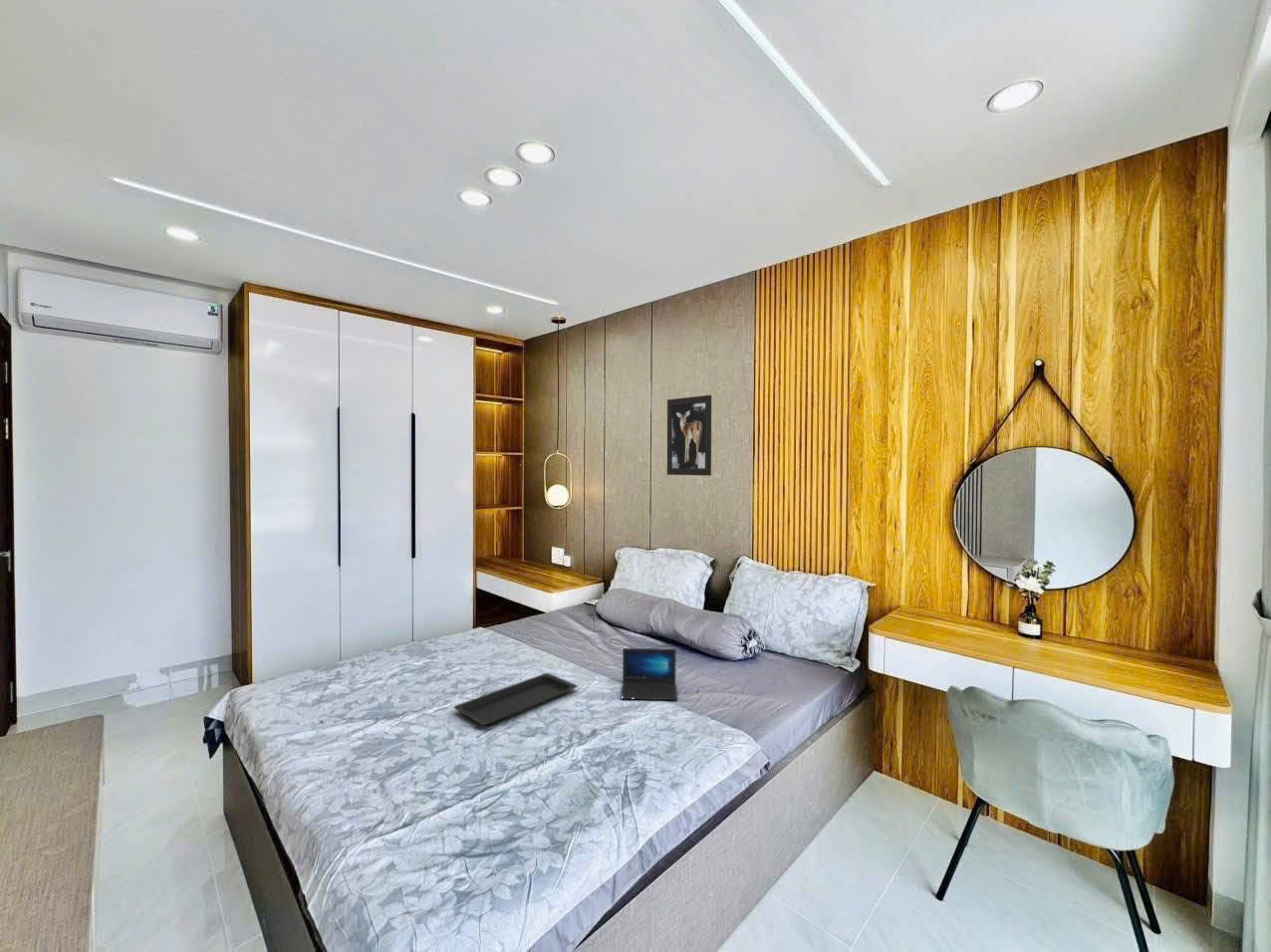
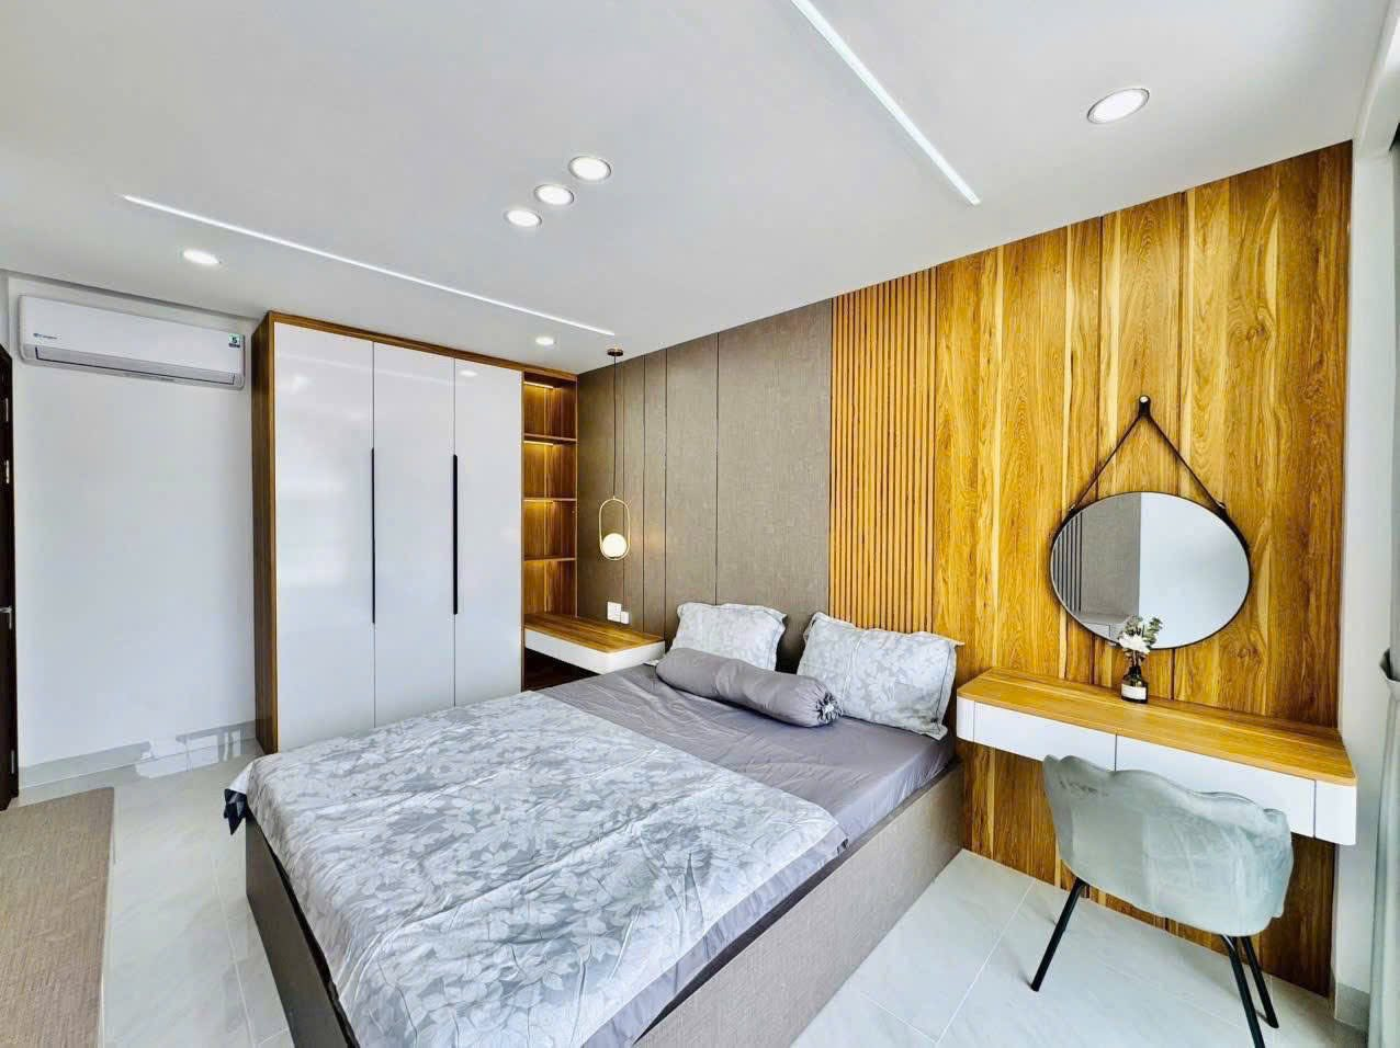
- wall art (688, 436)
- laptop (648, 673)
- serving tray (518, 698)
